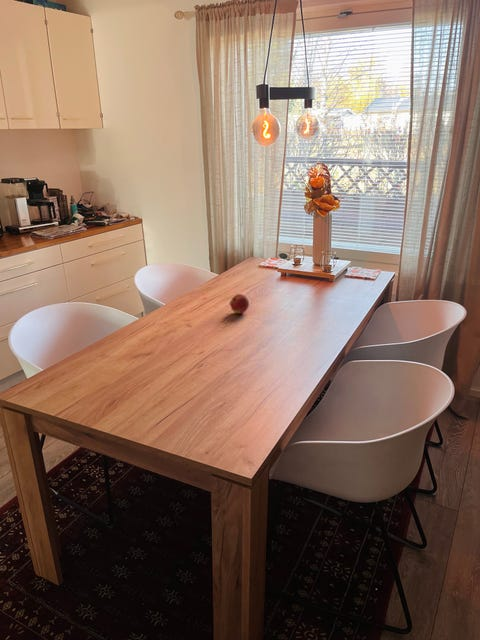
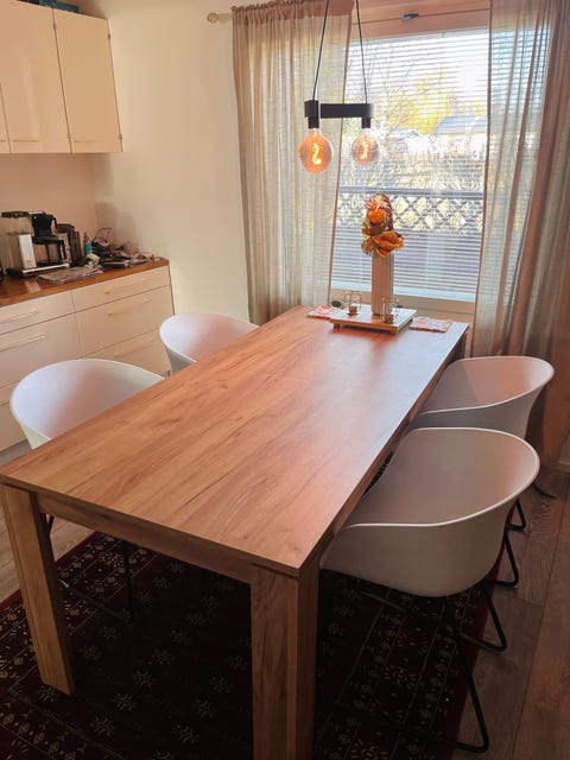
- apple (239, 303)
